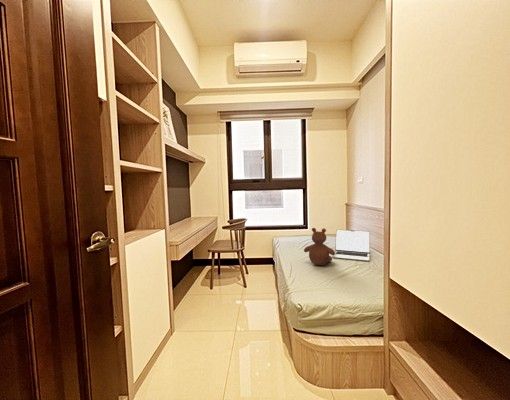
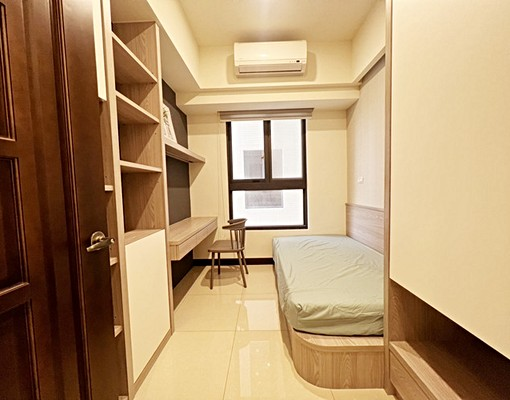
- laptop (351, 244)
- stuffed bear (320, 245)
